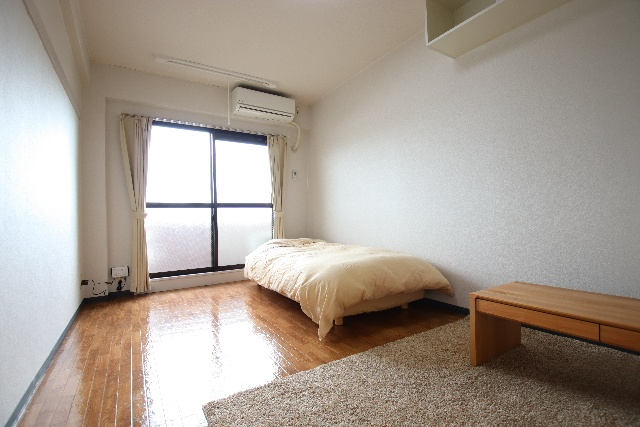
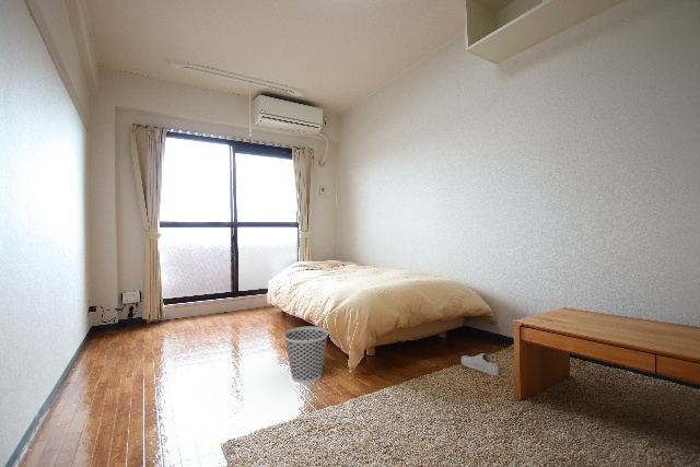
+ shoe (479, 360)
+ wastebasket (306, 354)
